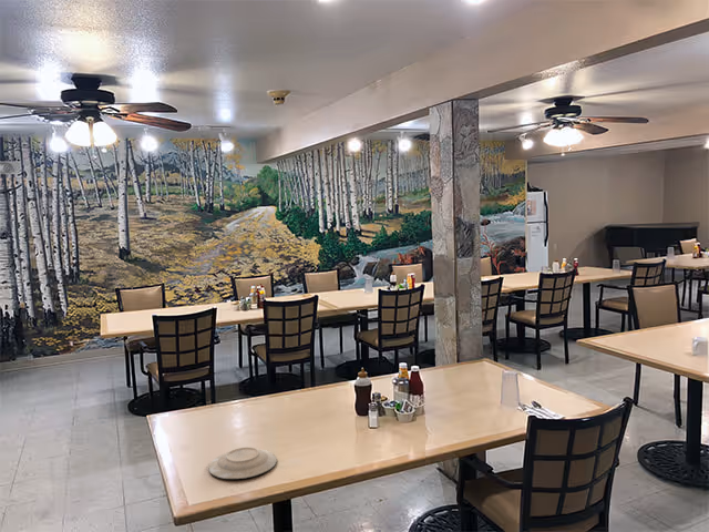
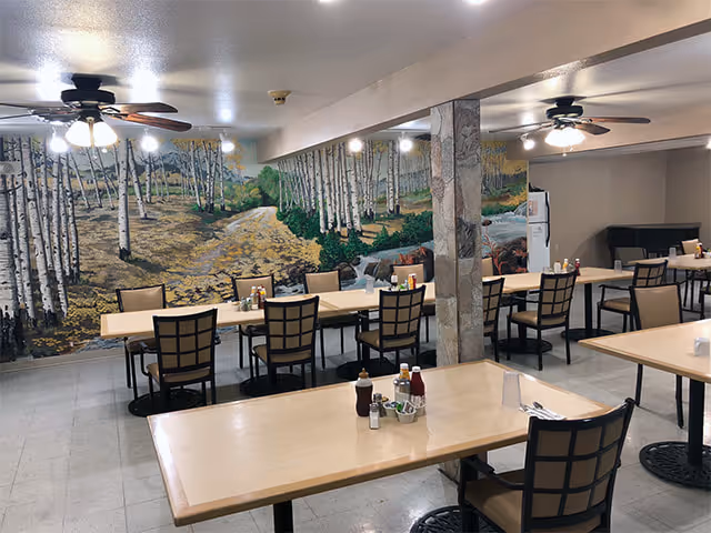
- plate (243, 459)
